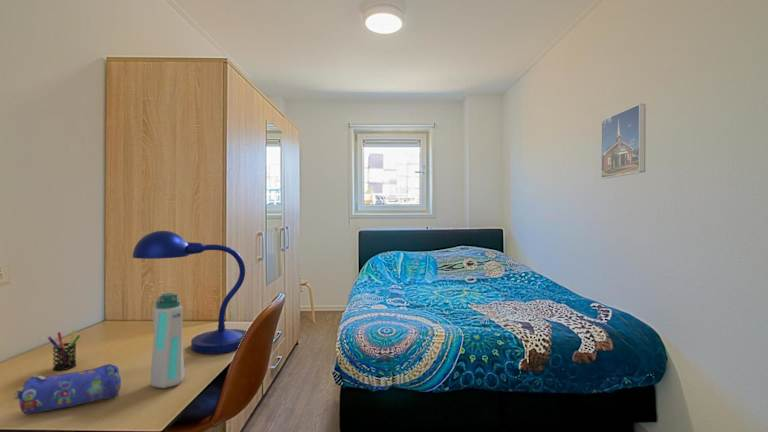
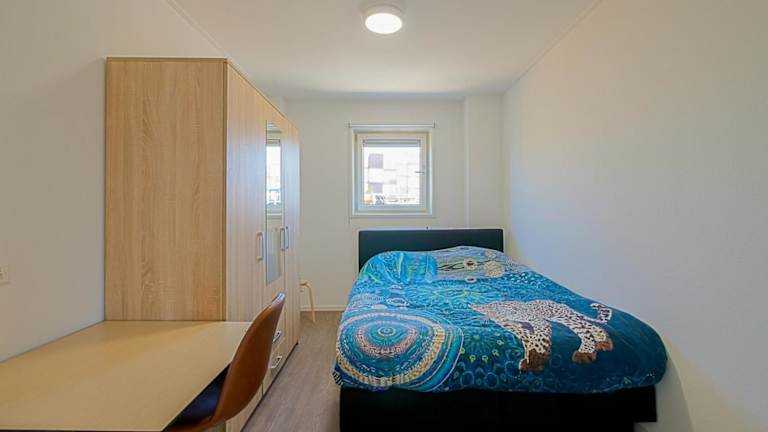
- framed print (621, 144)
- pen holder (66, 348)
- water bottle (168, 338)
- pencil case (72, 386)
- desk lamp (222, 302)
